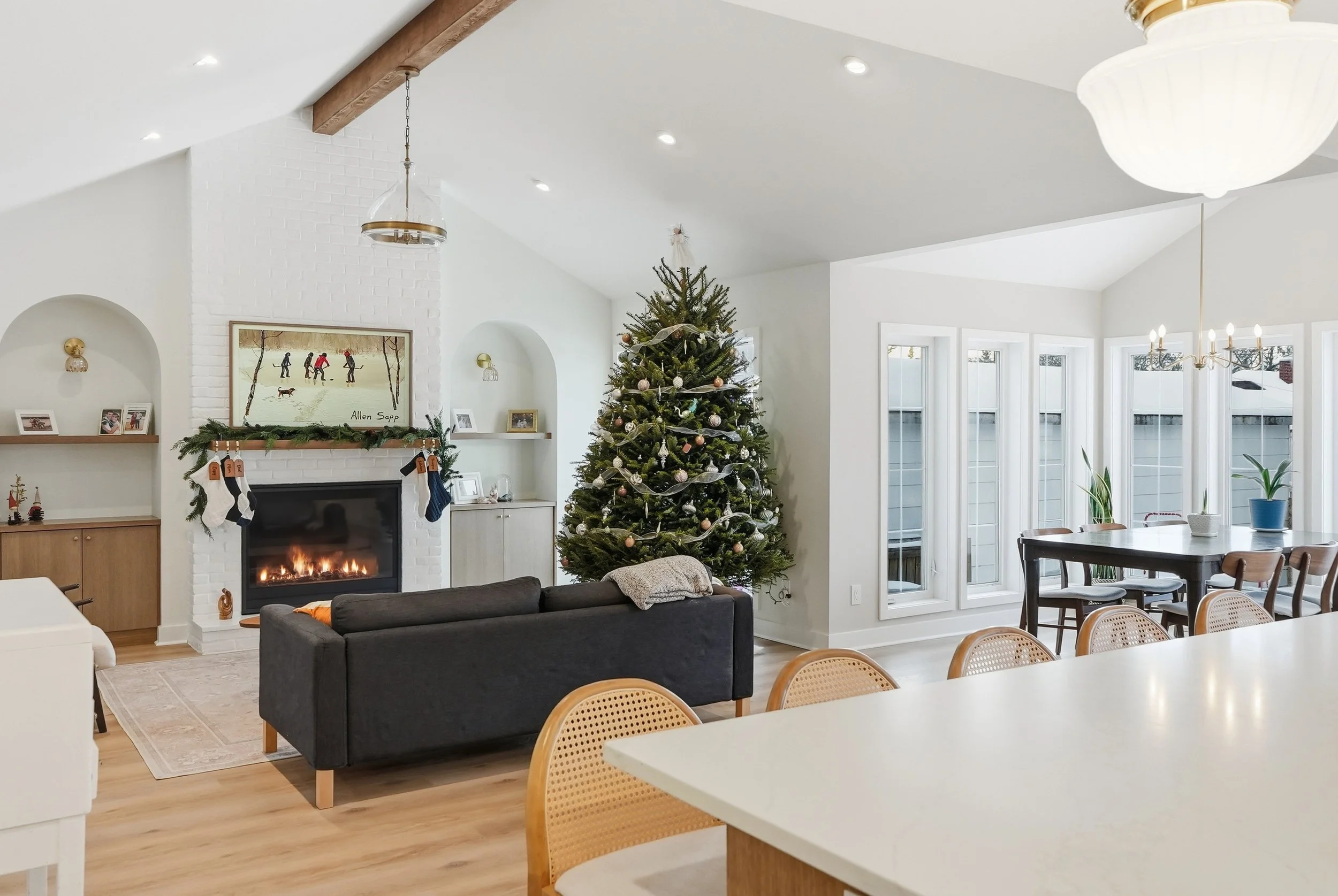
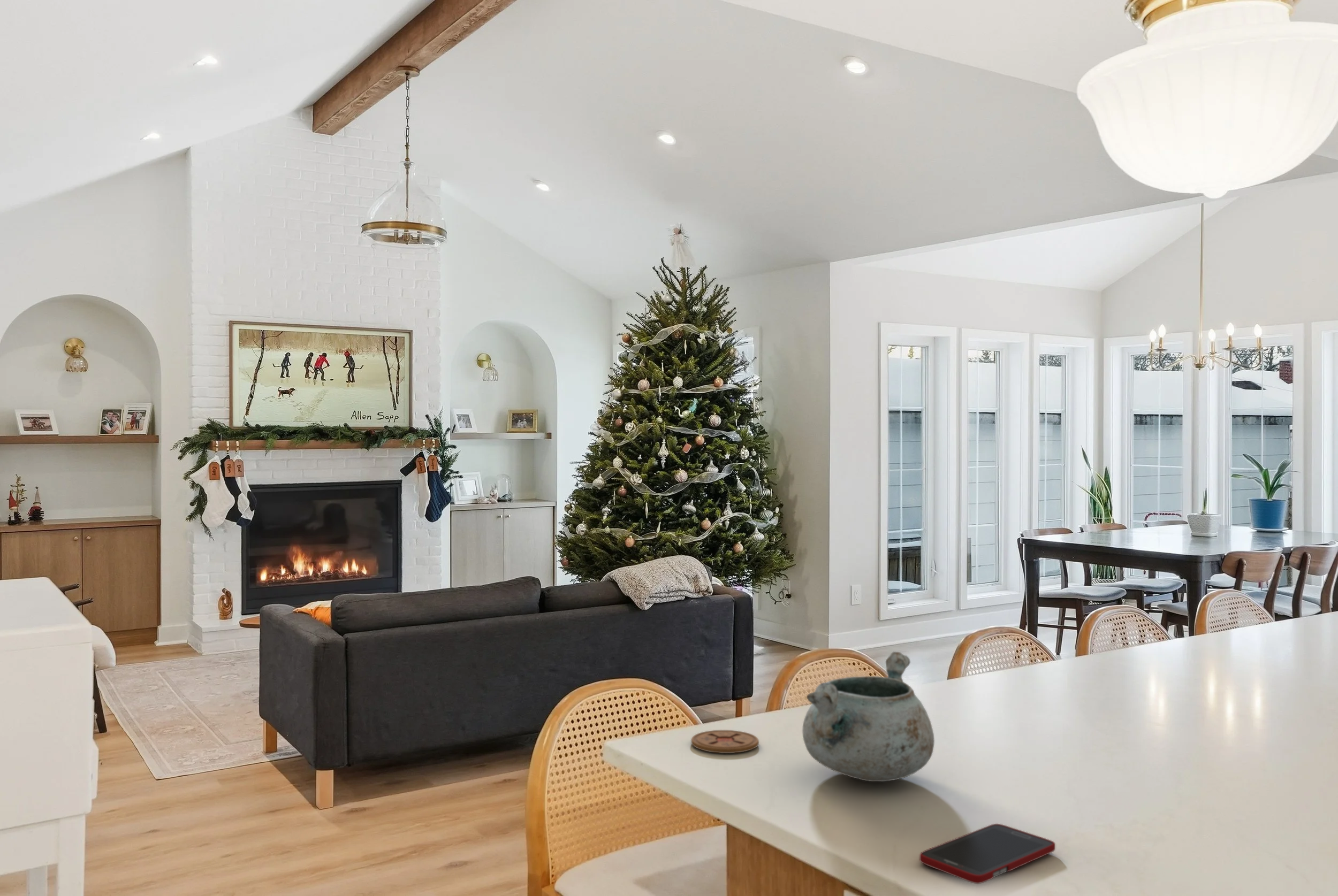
+ decorative bowl (866, 719)
+ cell phone (988, 852)
+ coaster (725, 741)
